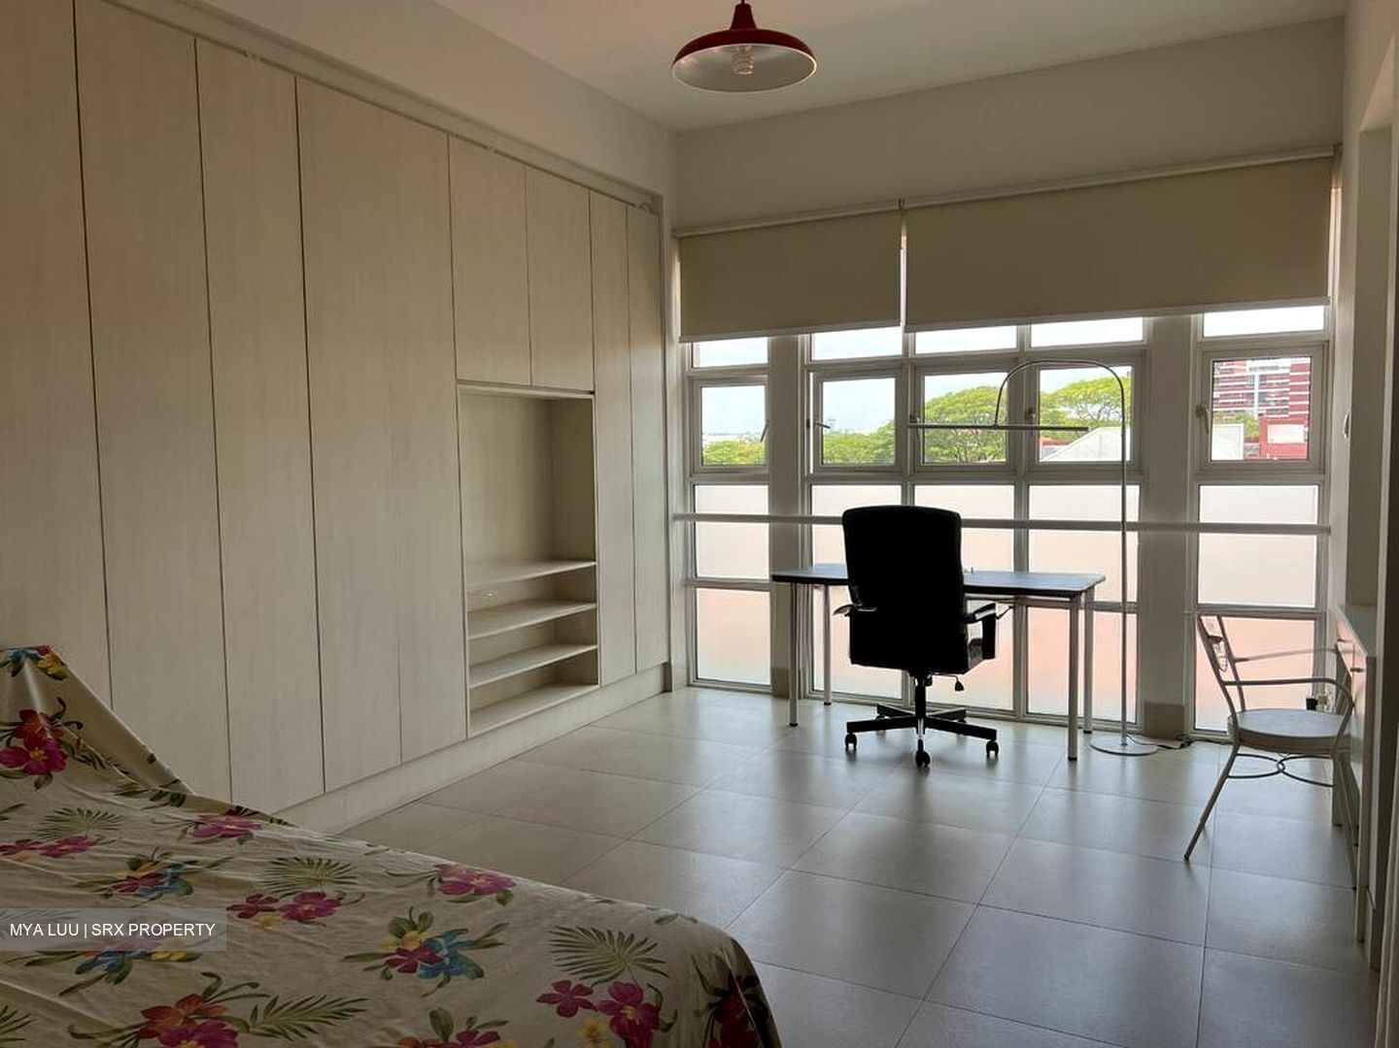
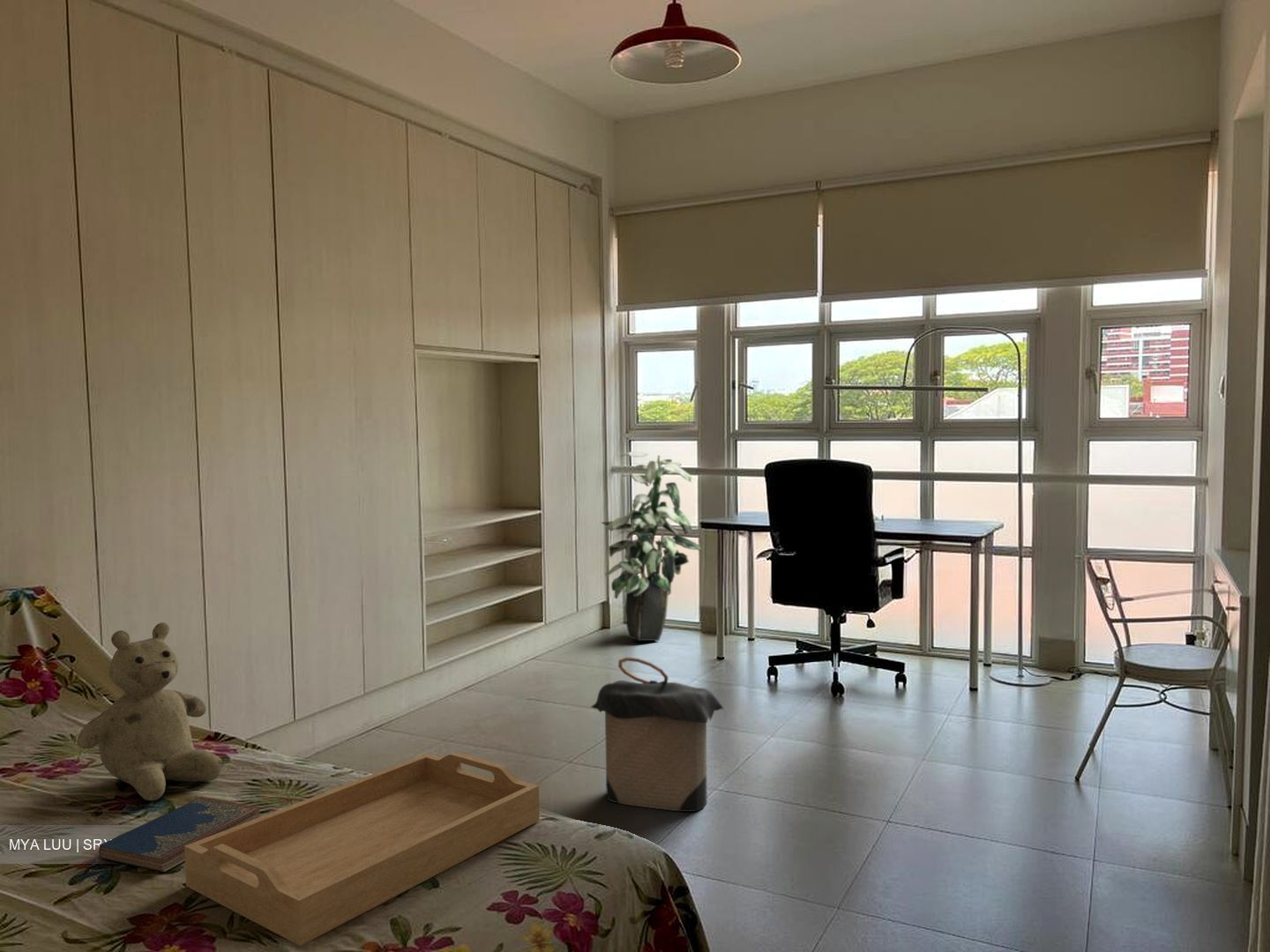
+ teddy bear (157, 706)
+ serving tray (374, 826)
+ indoor plant (646, 545)
+ laundry hamper (658, 726)
+ hardcover book (184, 831)
